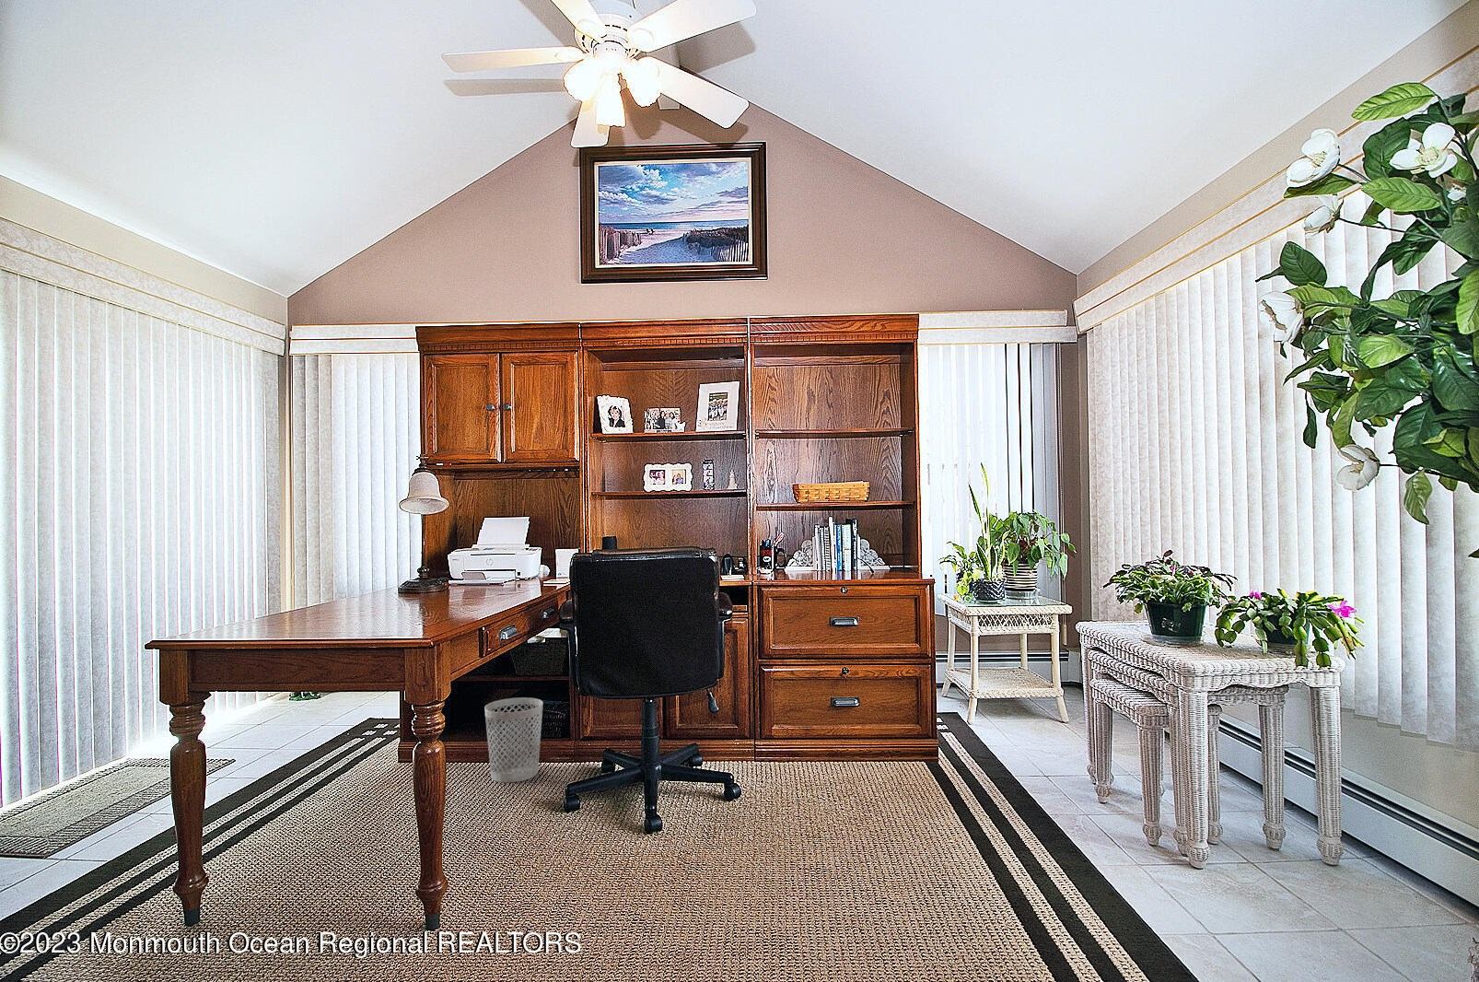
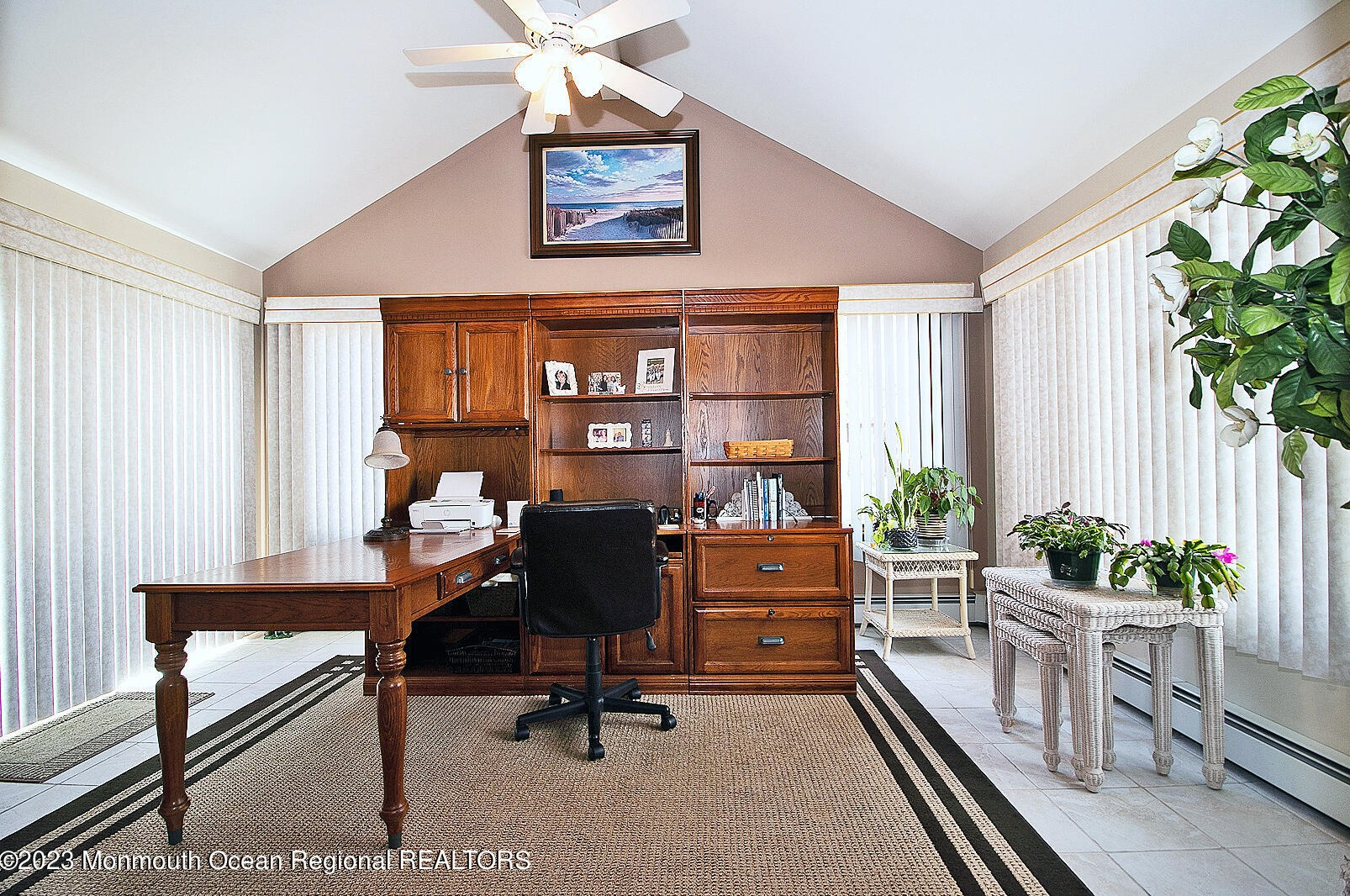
- wastebasket (514, 740)
